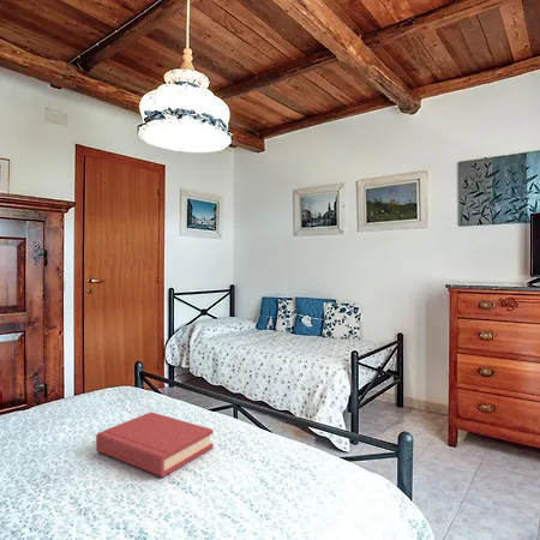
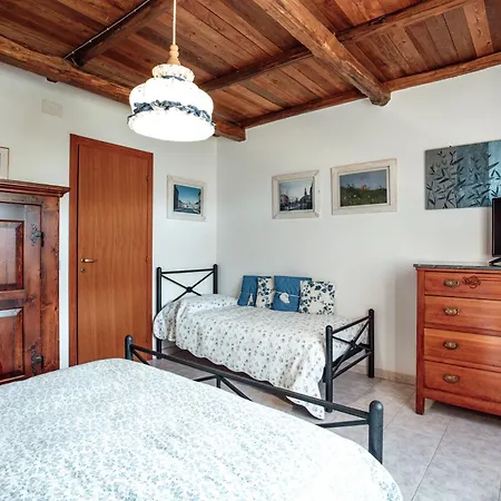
- hardback book (155, 440)
